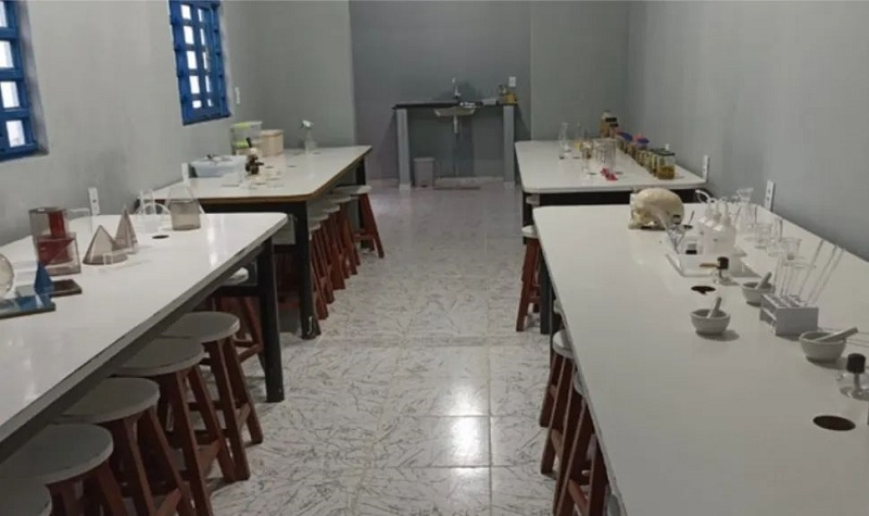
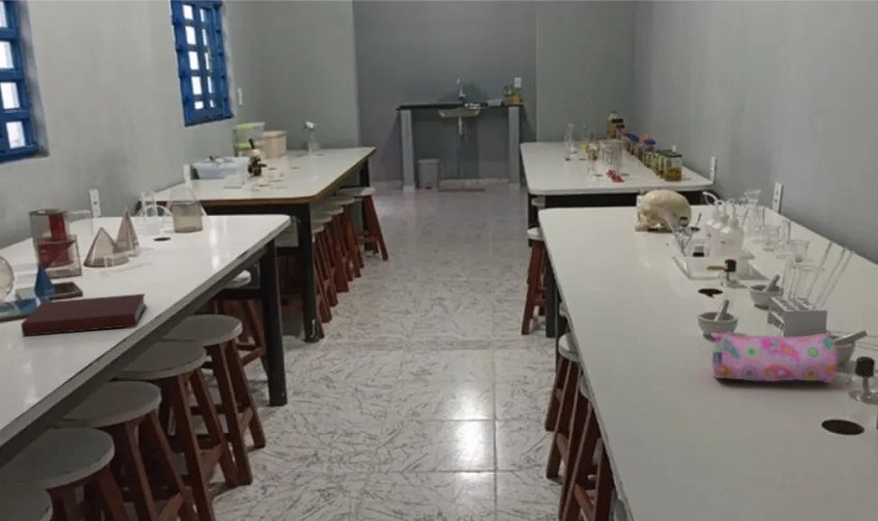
+ notebook (87, 314)
+ pencil case (770, 355)
